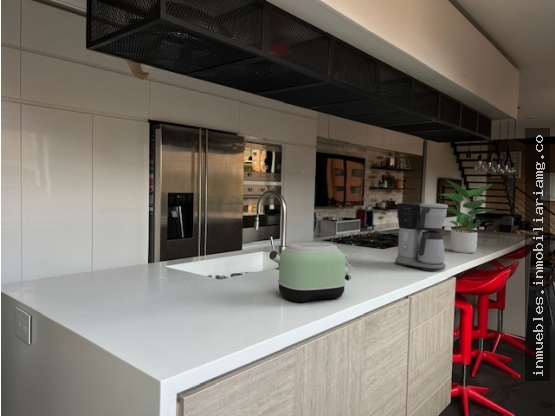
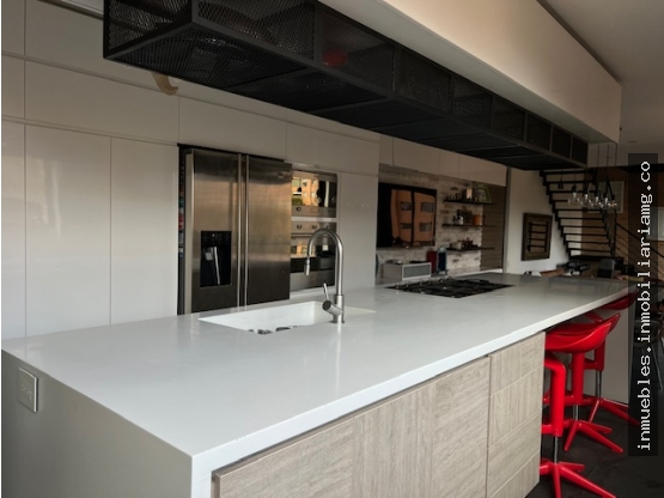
- coffee maker (419, 235)
- potted plant (469, 216)
- toaster (314, 270)
